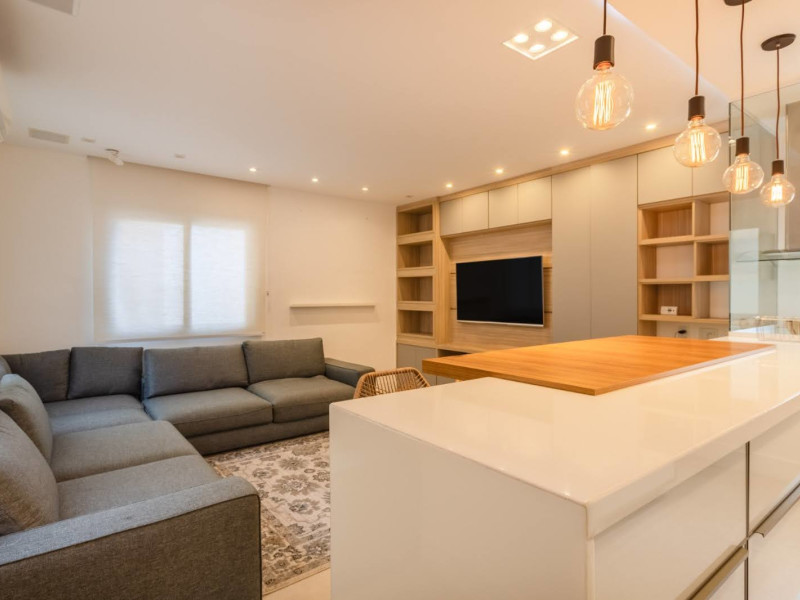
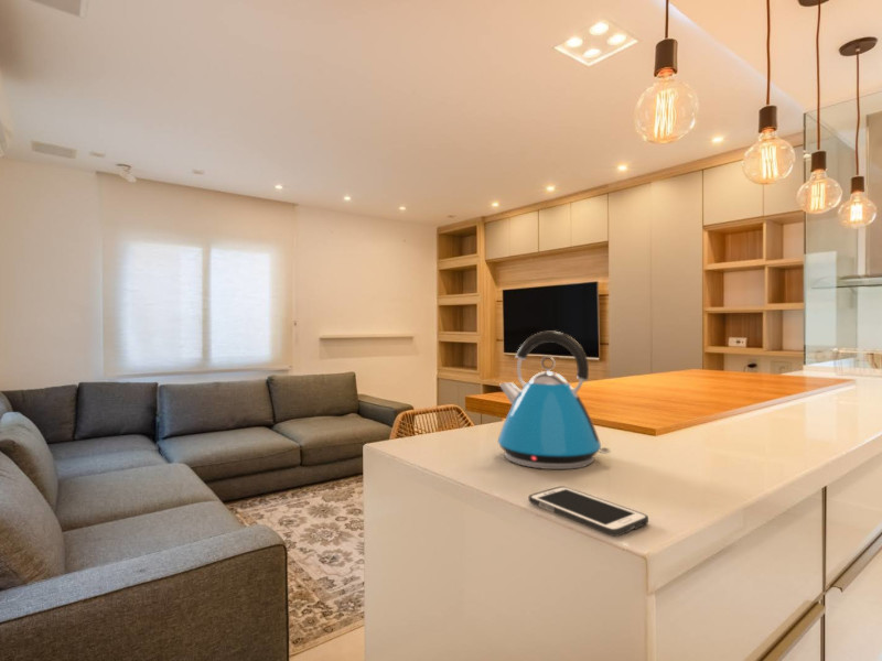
+ cell phone (584, 508)
+ kettle (551, 393)
